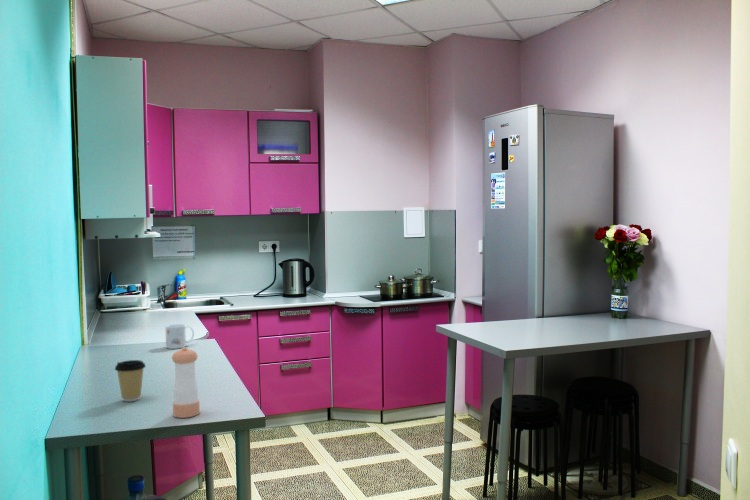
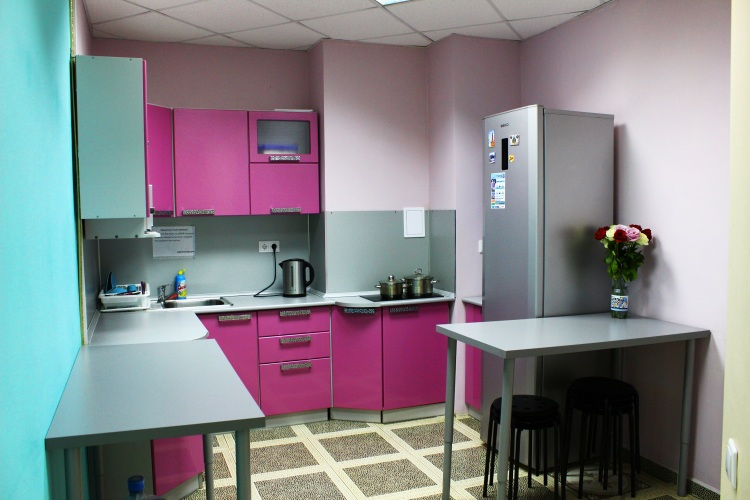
- coffee cup (130, 380)
- mug (180, 335)
- pepper shaker (185, 380)
